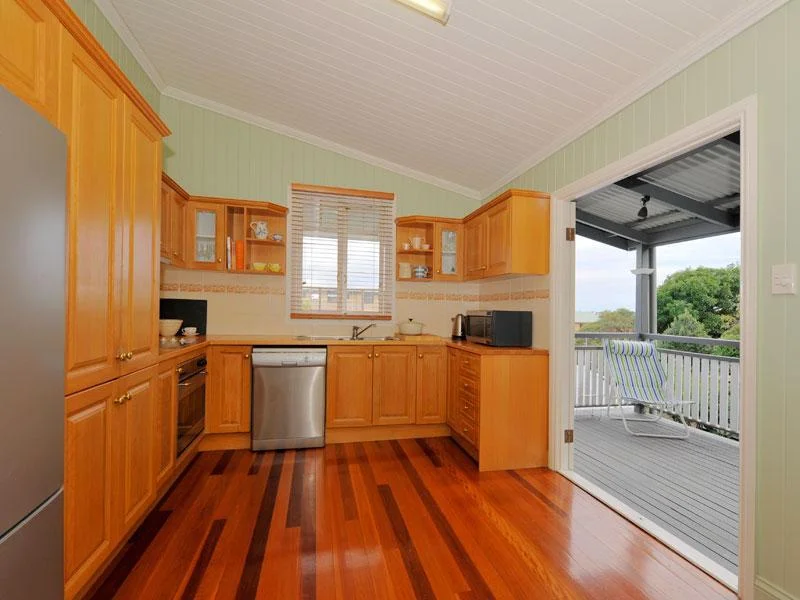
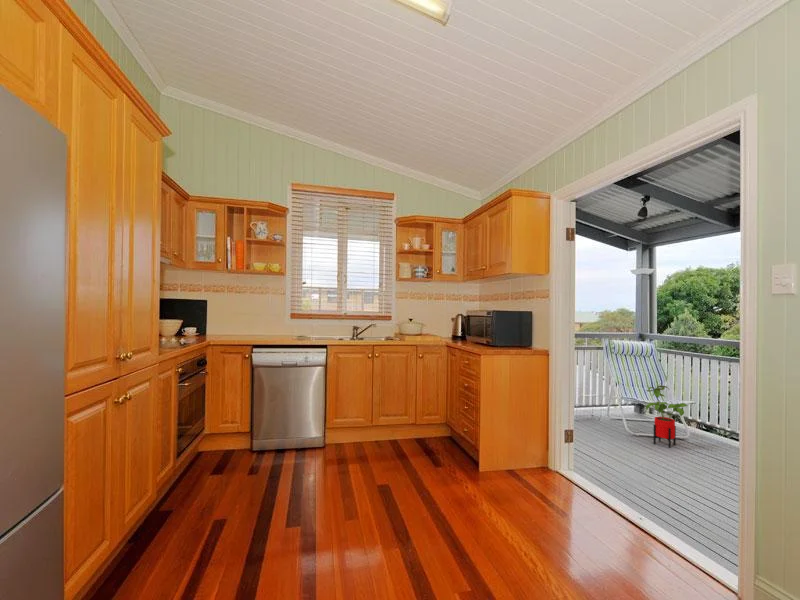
+ house plant (663, 415)
